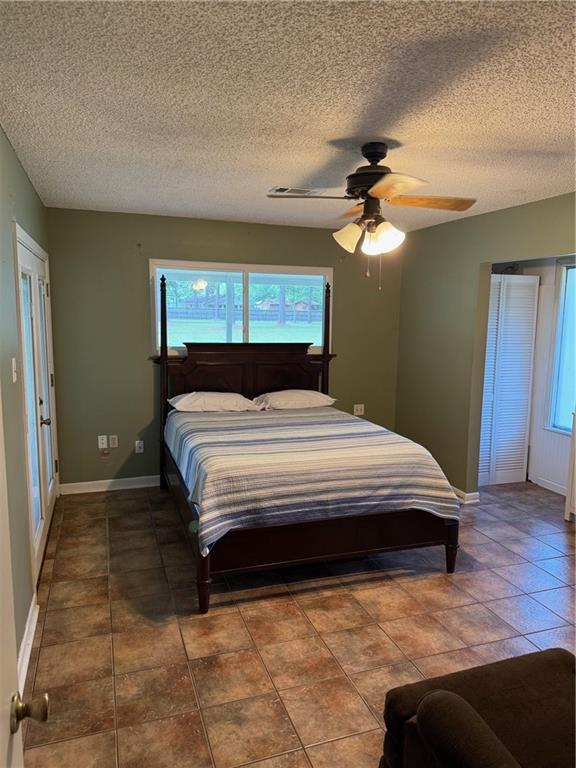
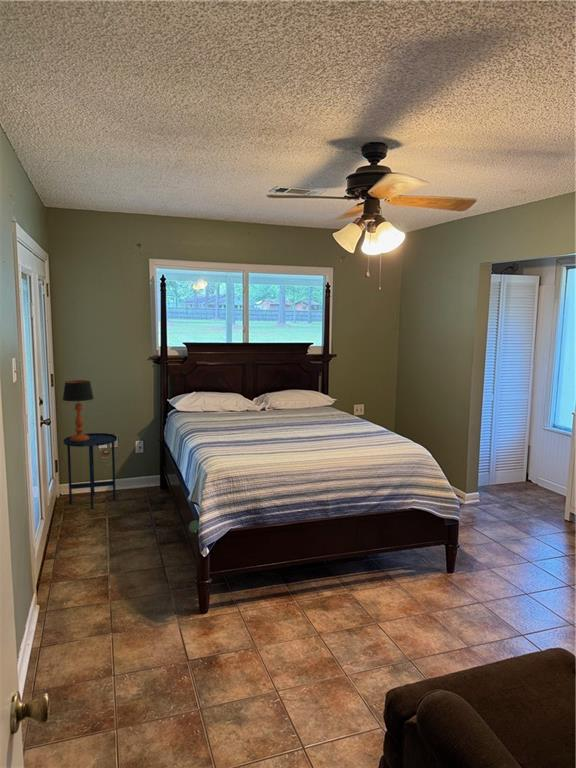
+ table lamp (78, 411)
+ side table (91, 470)
